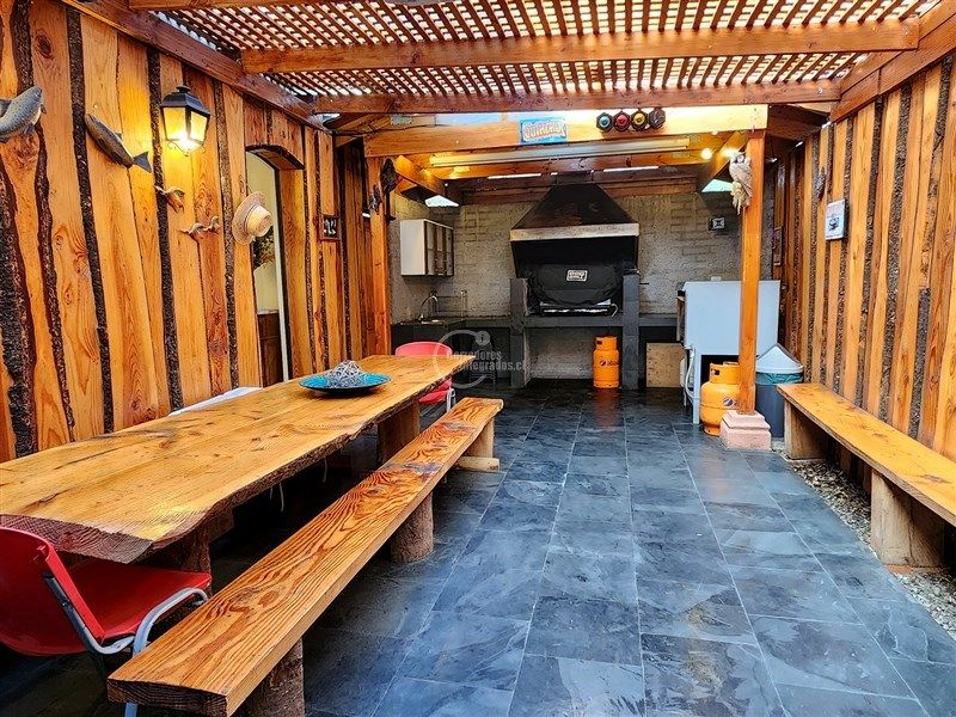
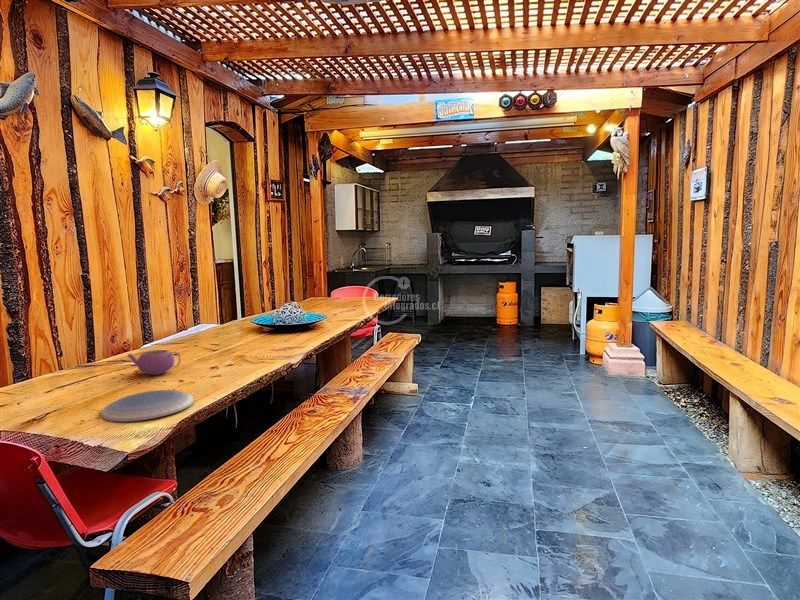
+ teapot (154, 362)
+ plate (149, 401)
